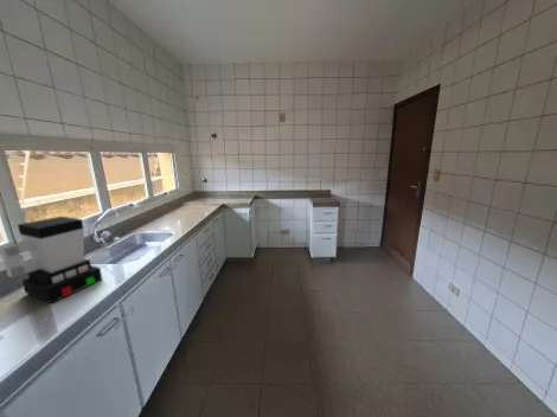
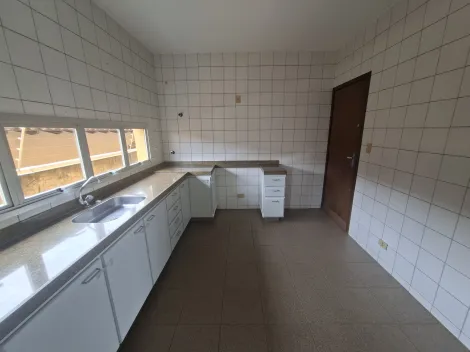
- coffee maker (52, 257)
